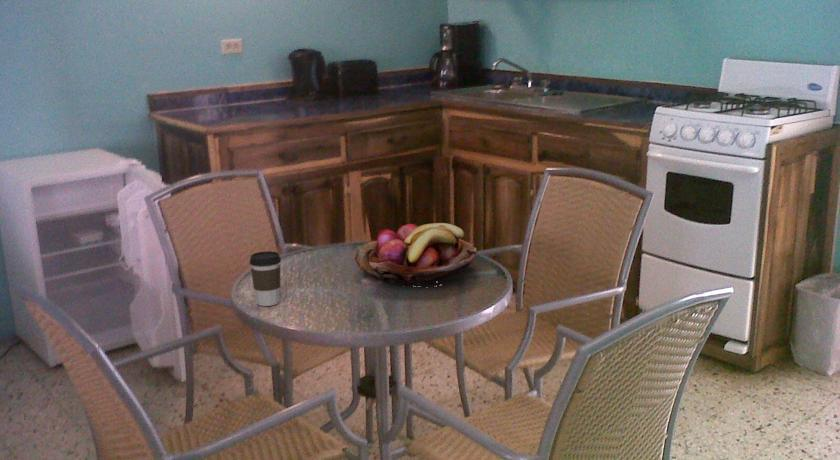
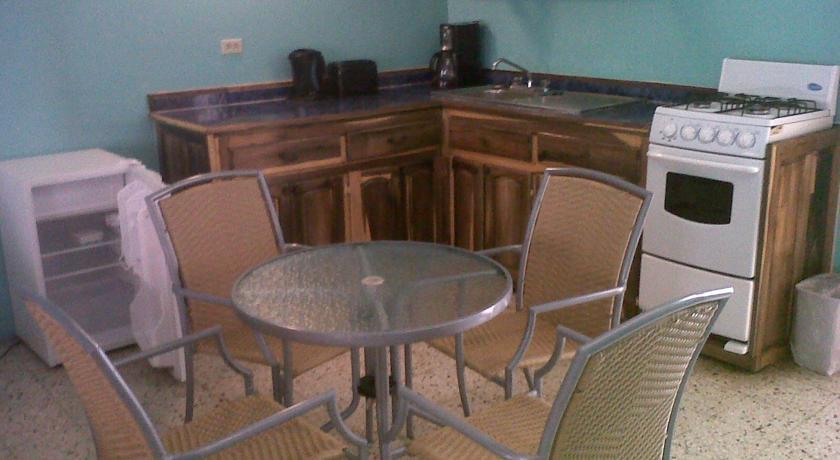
- coffee cup (266, 278)
- fruit basket (416, 250)
